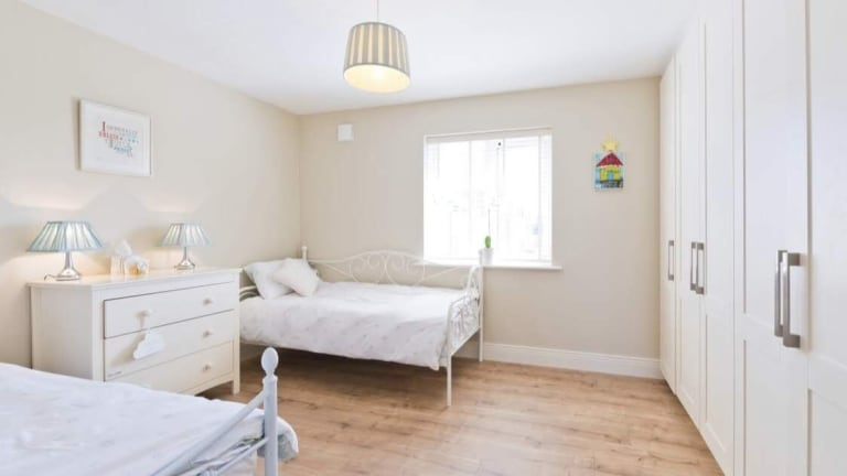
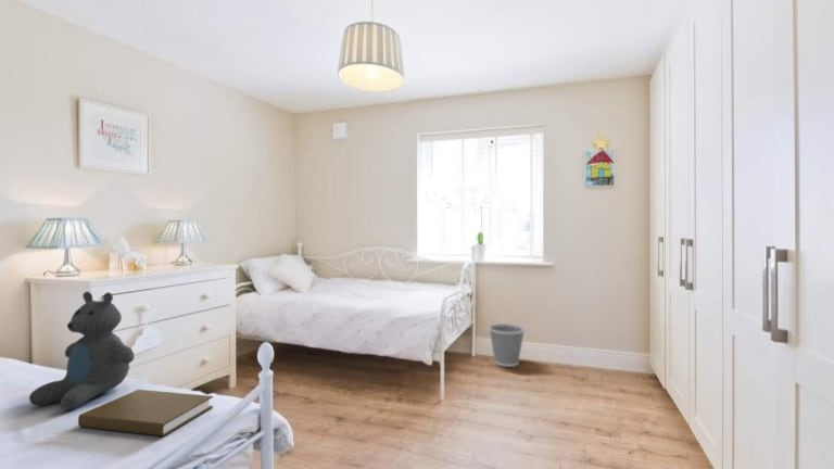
+ teddy bear (84, 345)
+ book (149, 410)
+ wastebasket (506, 345)
